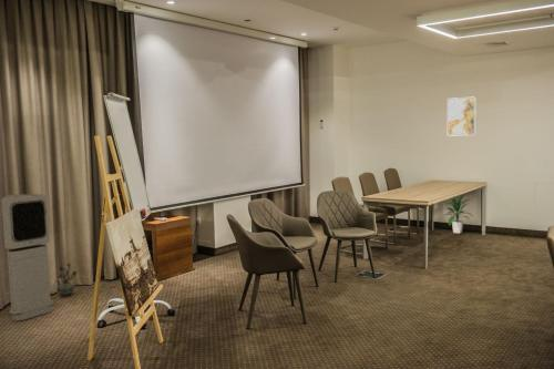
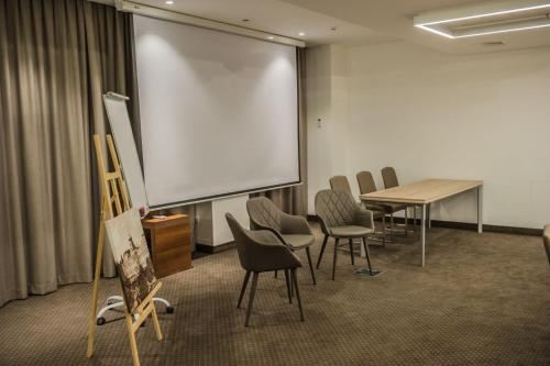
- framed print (461, 116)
- air purifier (22, 254)
- potted plant (68, 278)
- indoor plant (455, 211)
